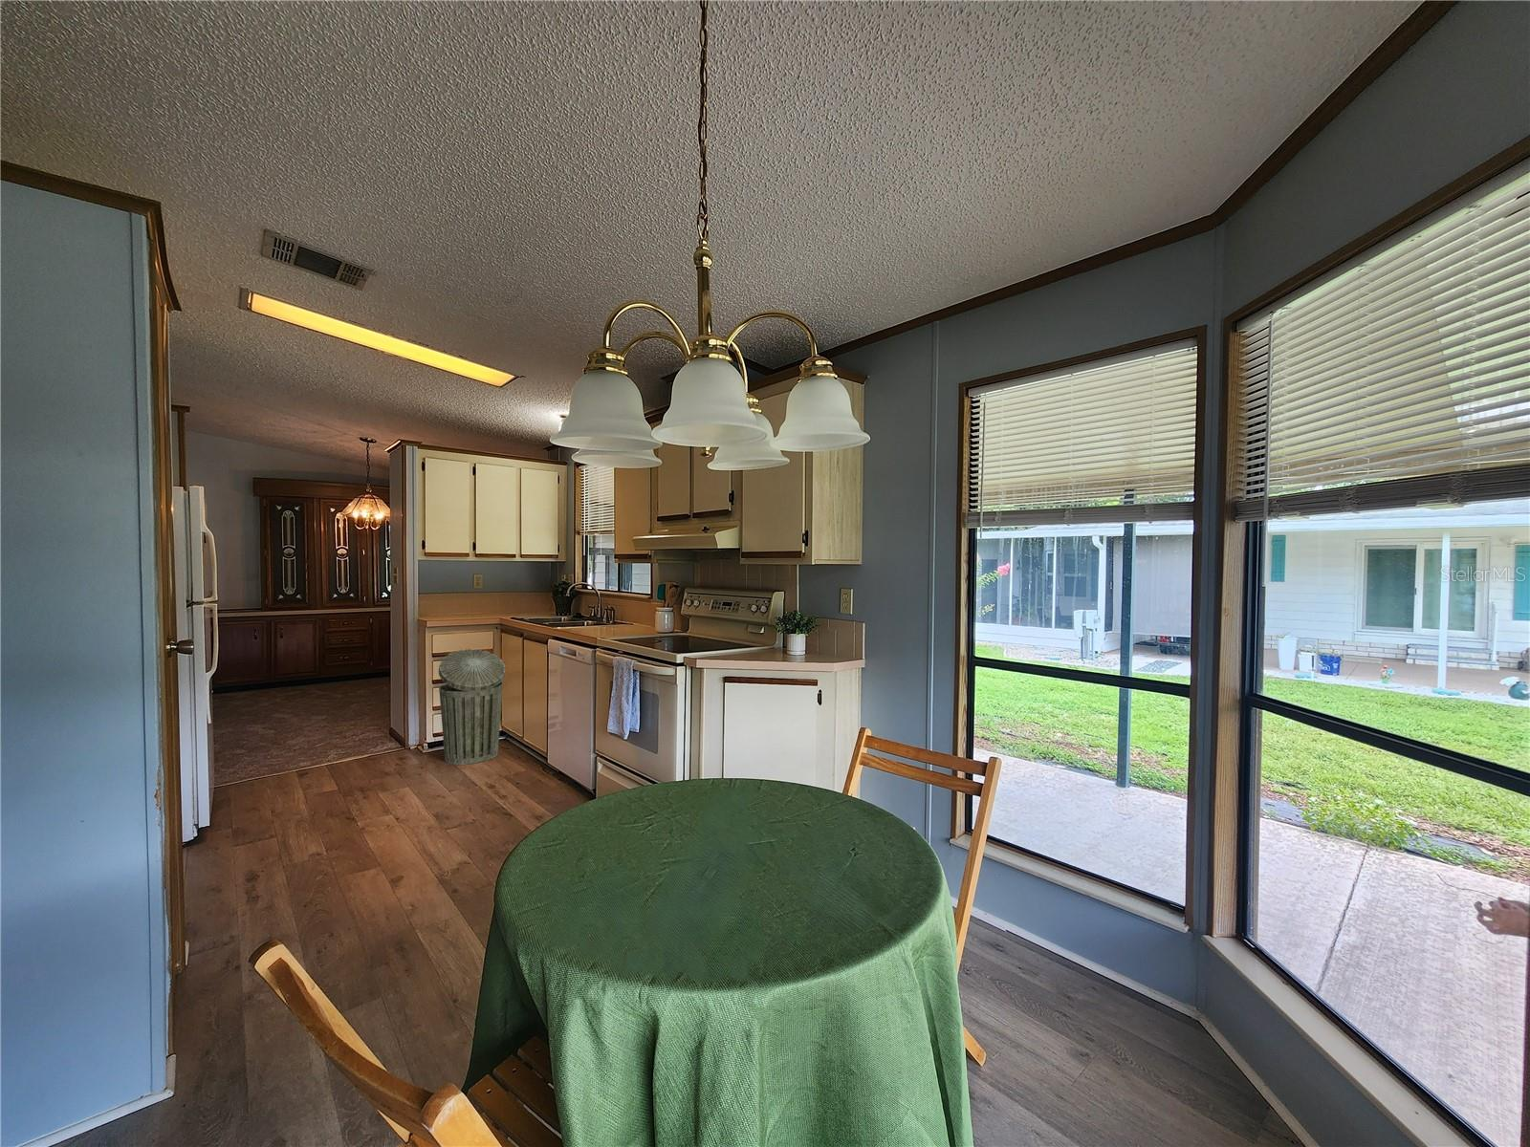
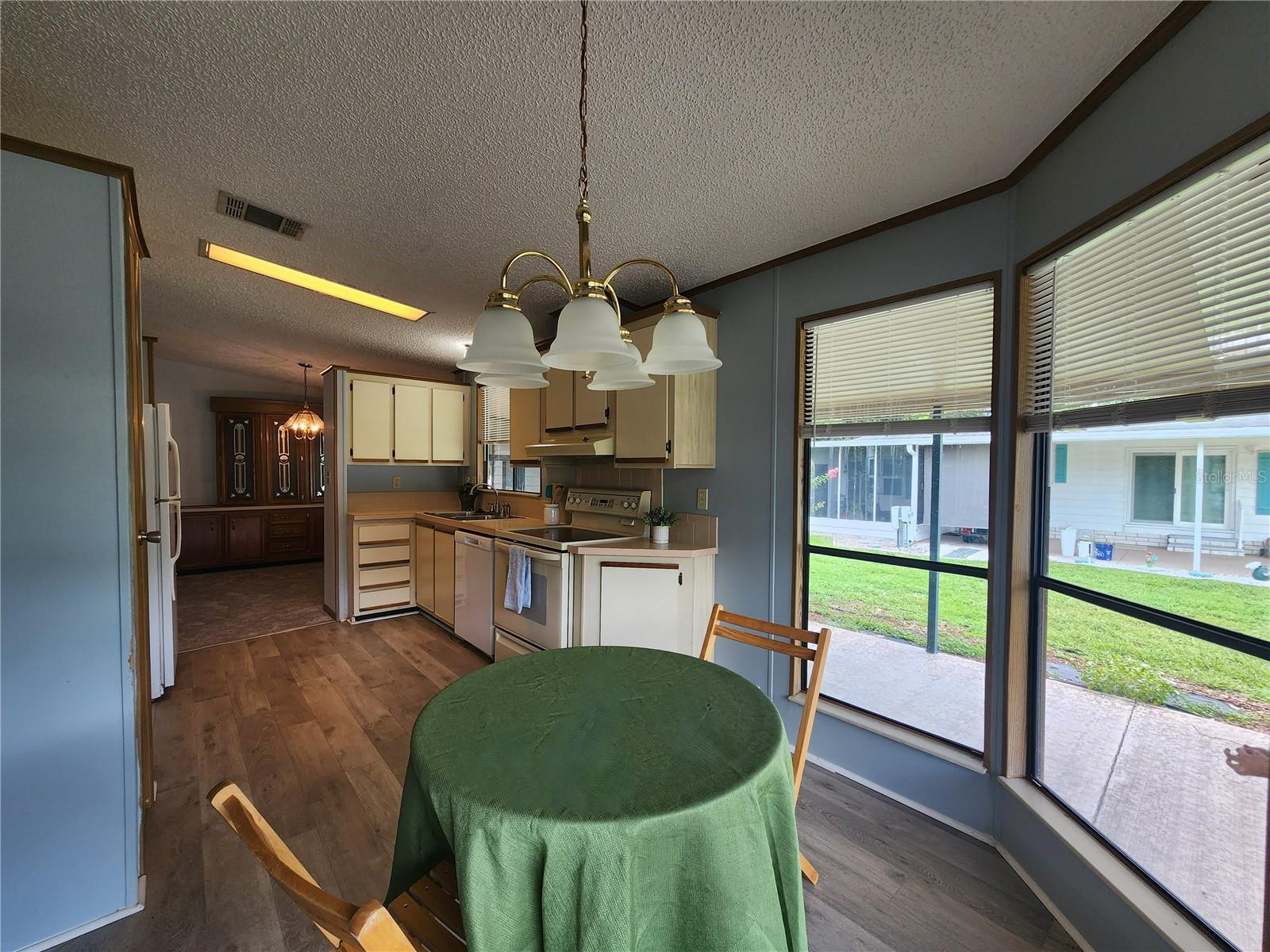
- trash can (471, 704)
